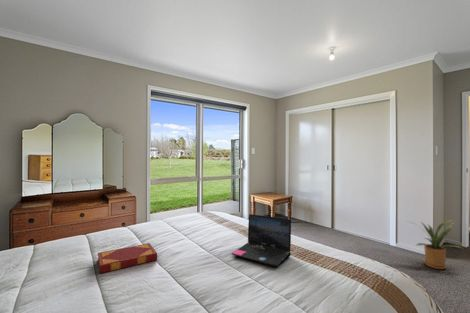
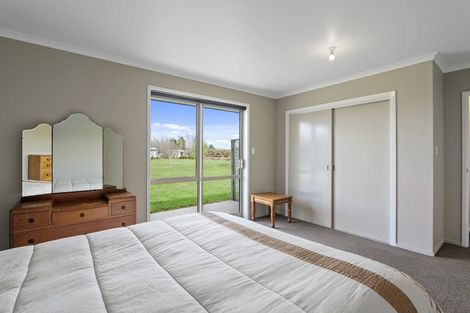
- hardback book (127, 256)
- house plant (434, 241)
- laptop (261, 237)
